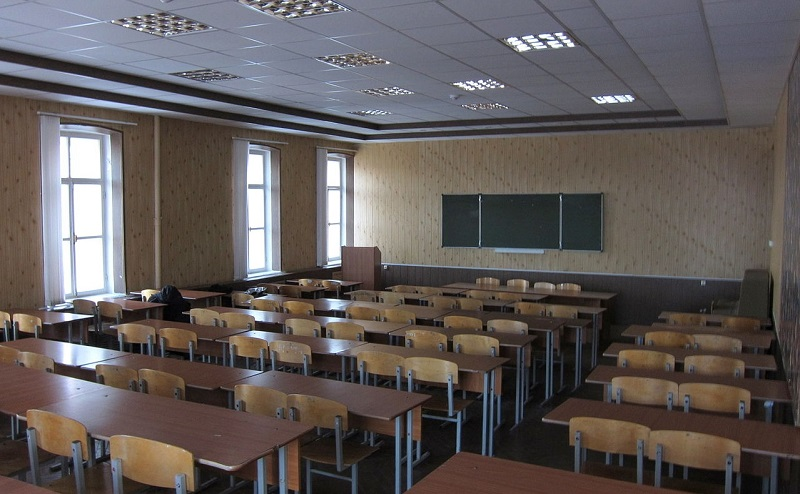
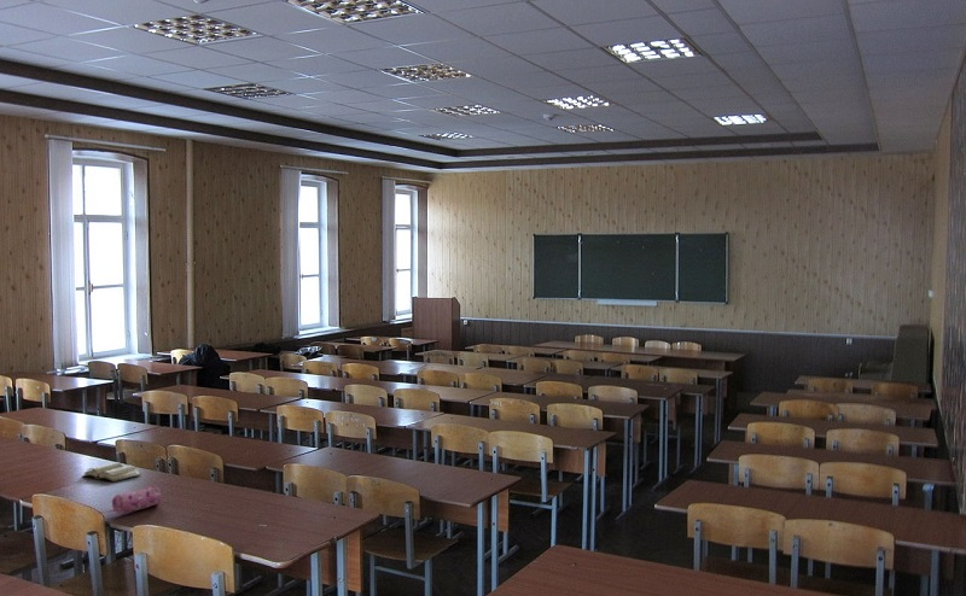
+ pencil case (136, 499)
+ diary (111, 471)
